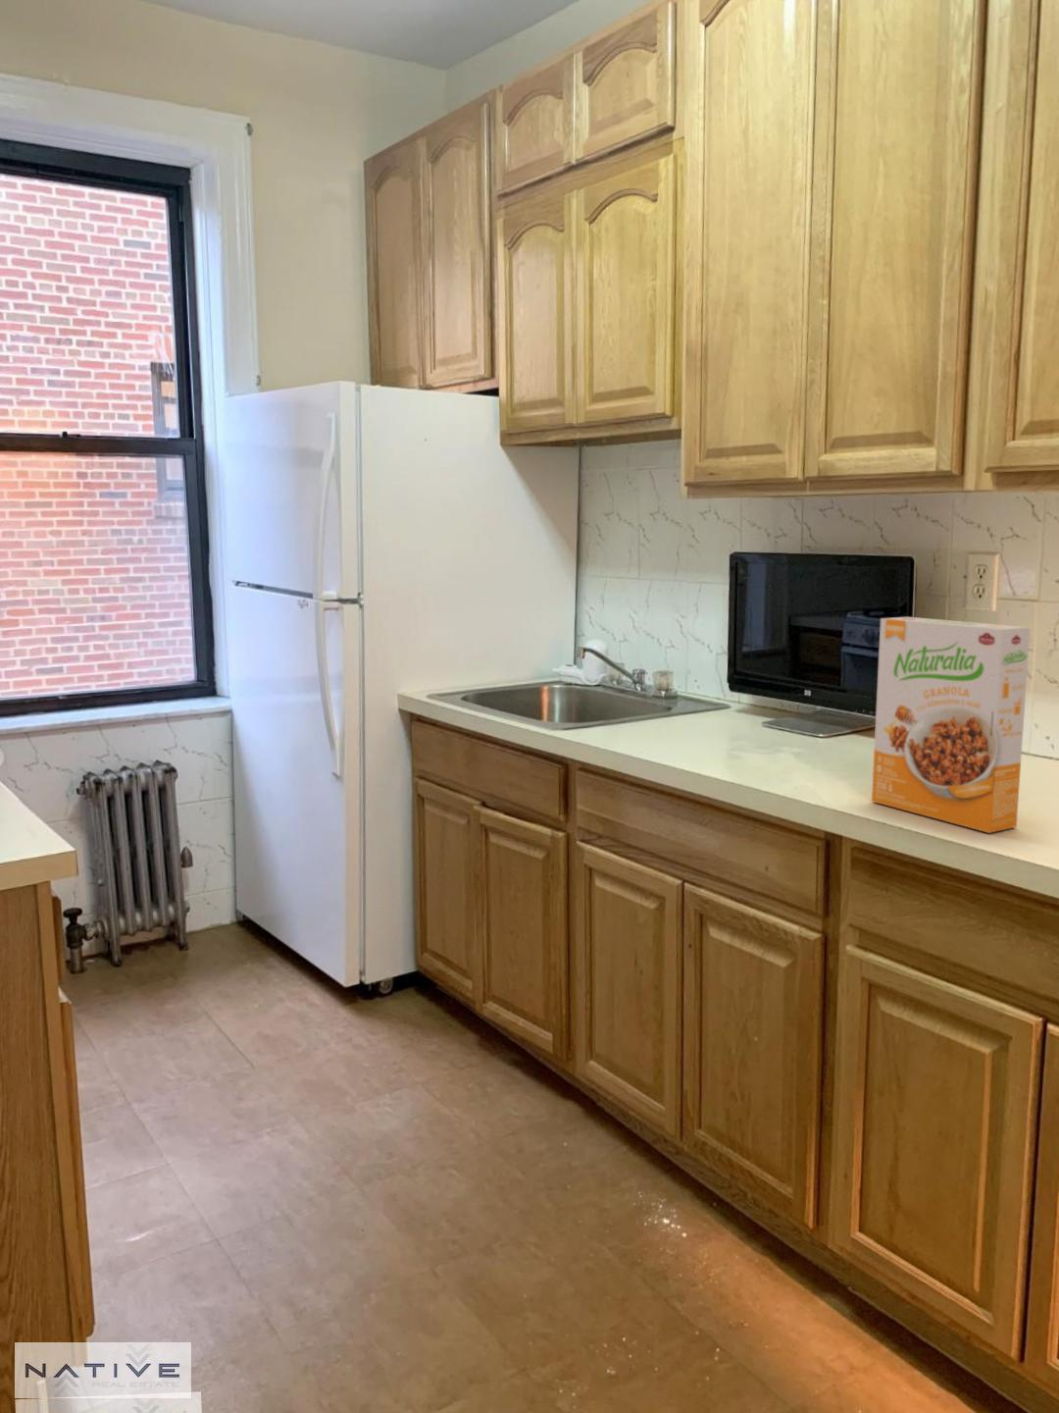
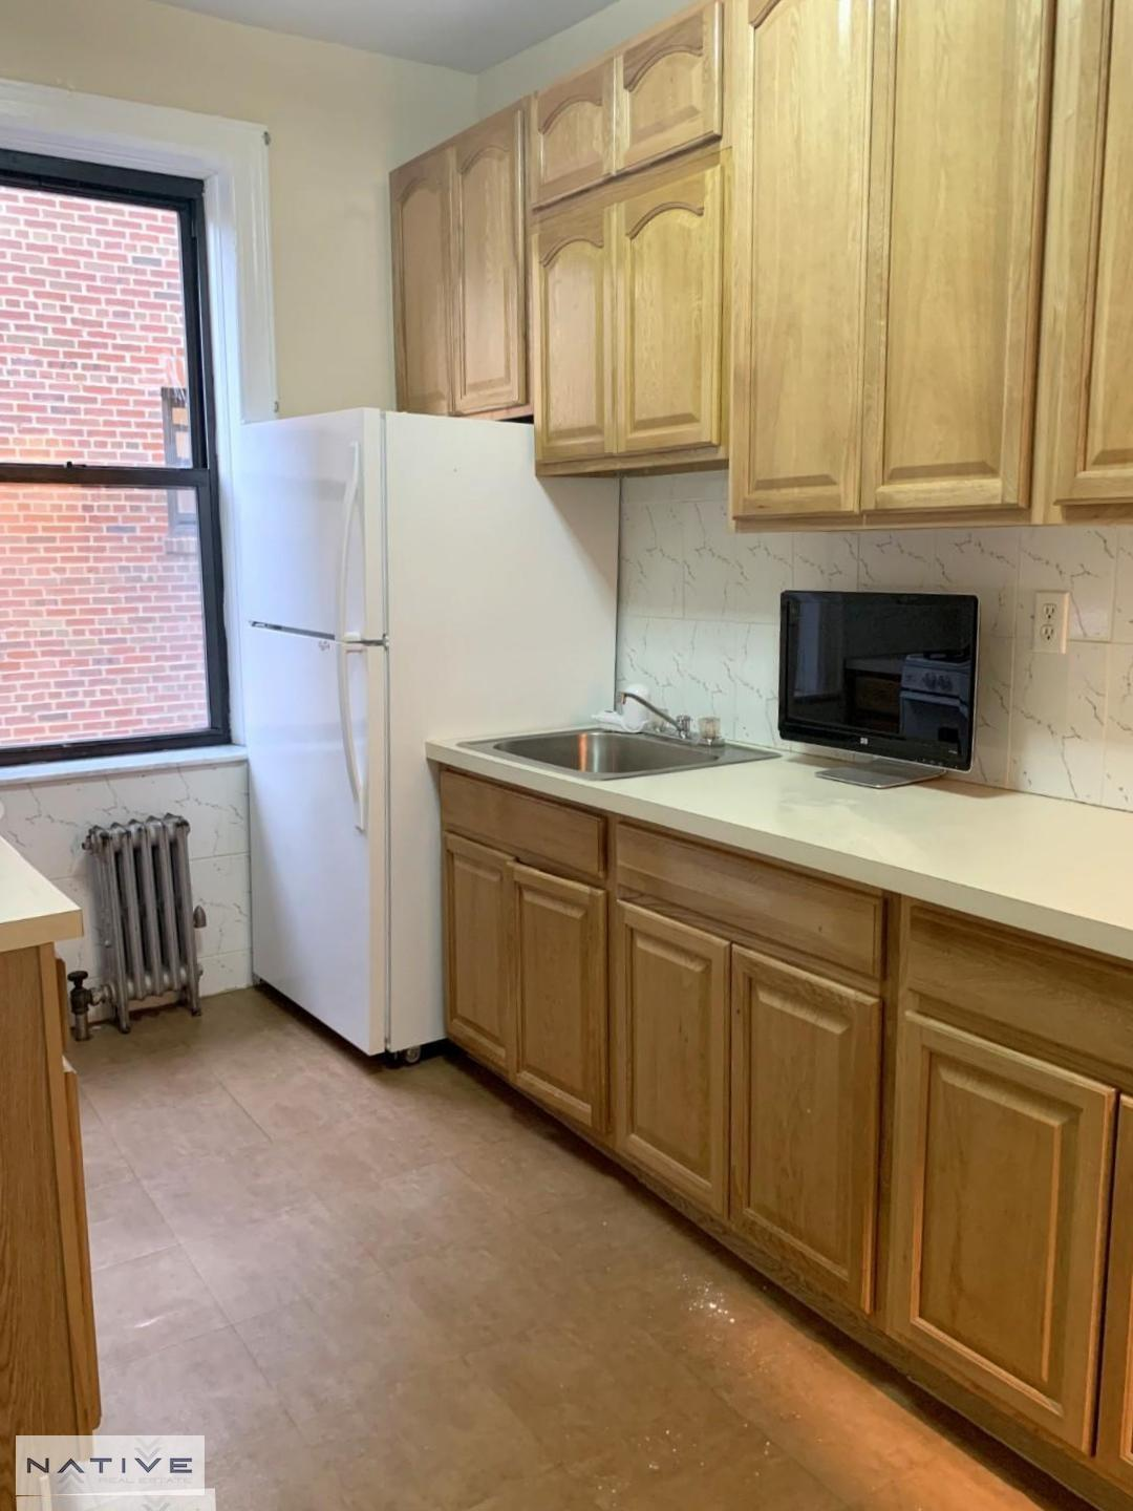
- cereal box (947, 719)
